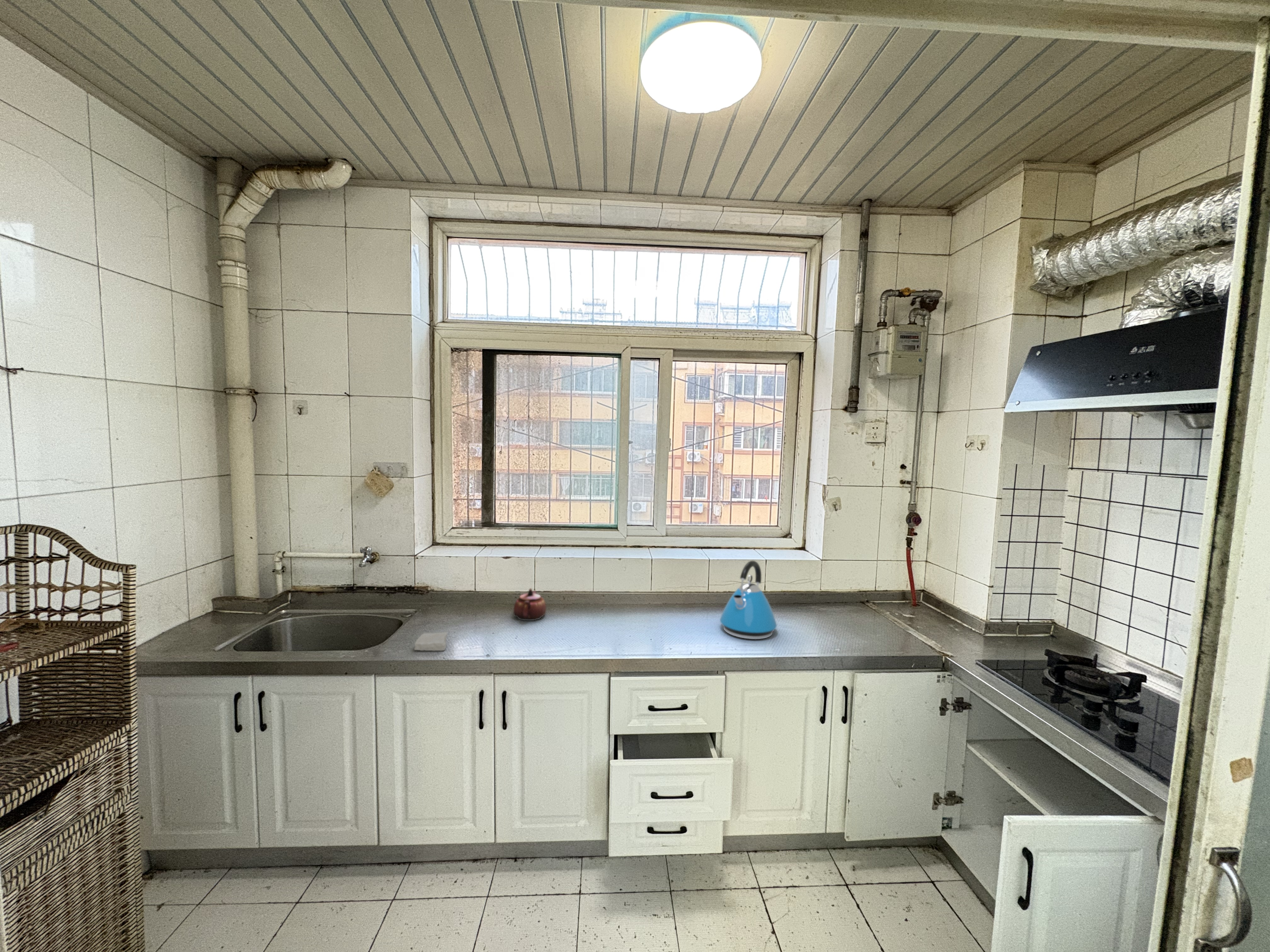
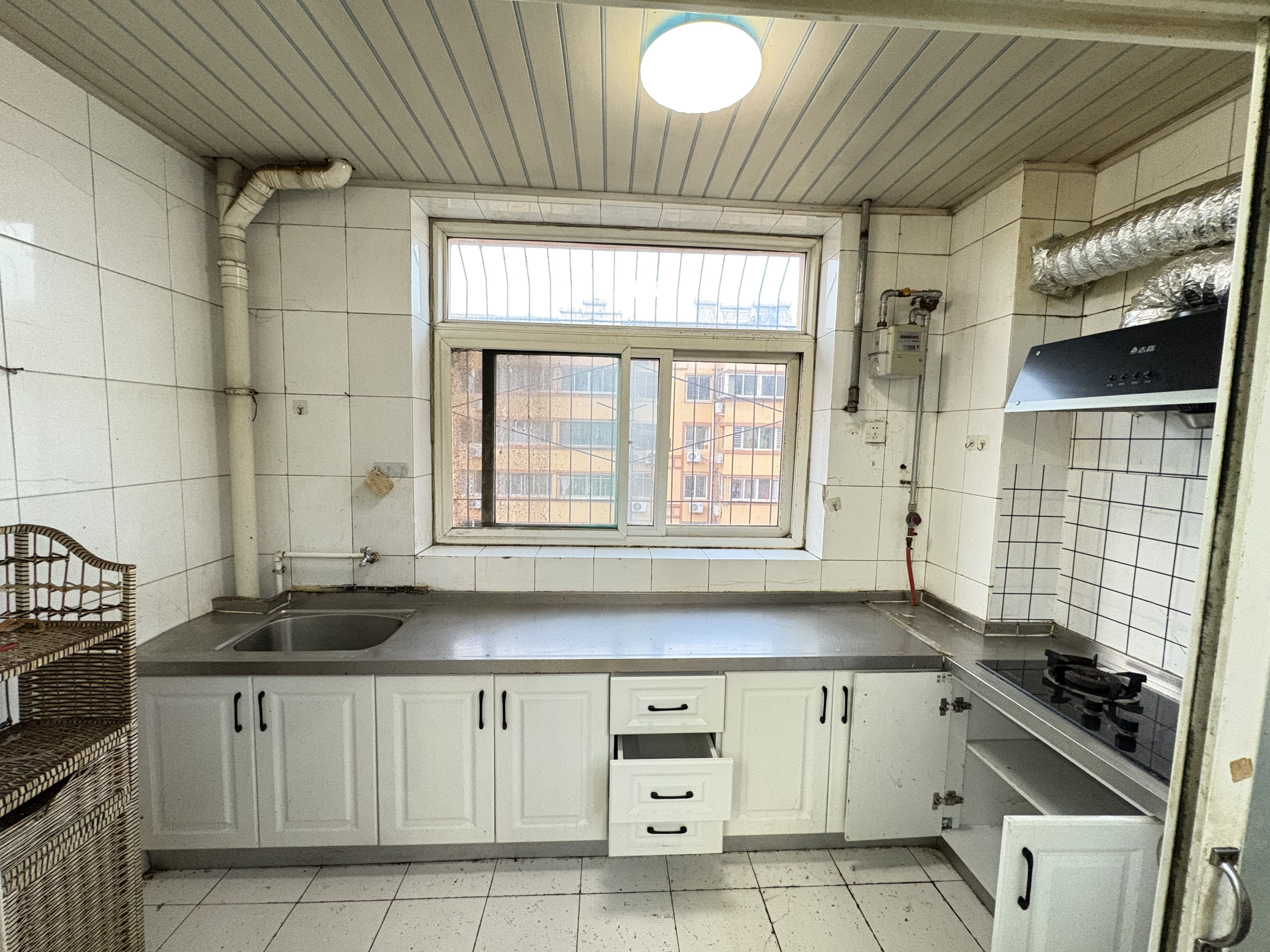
- soap bar (431, 641)
- kettle (750, 595)
- teapot (529, 603)
